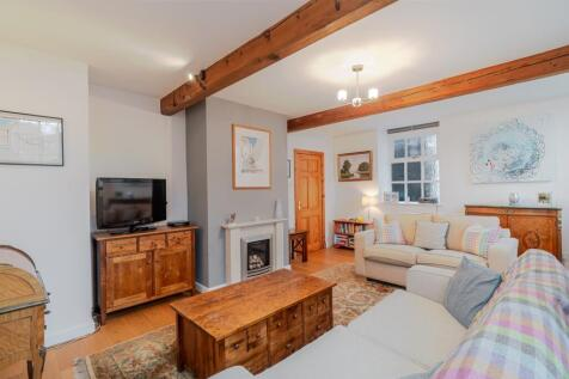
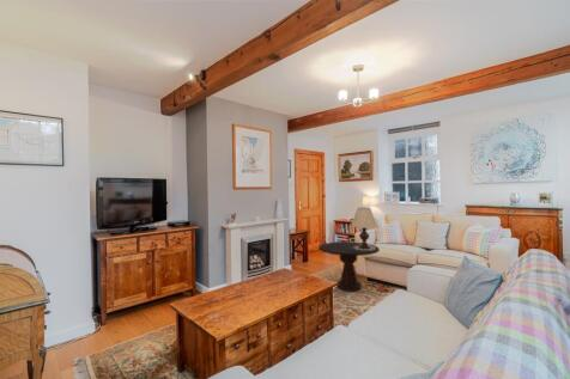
+ side table (348, 267)
+ table lamp (364, 227)
